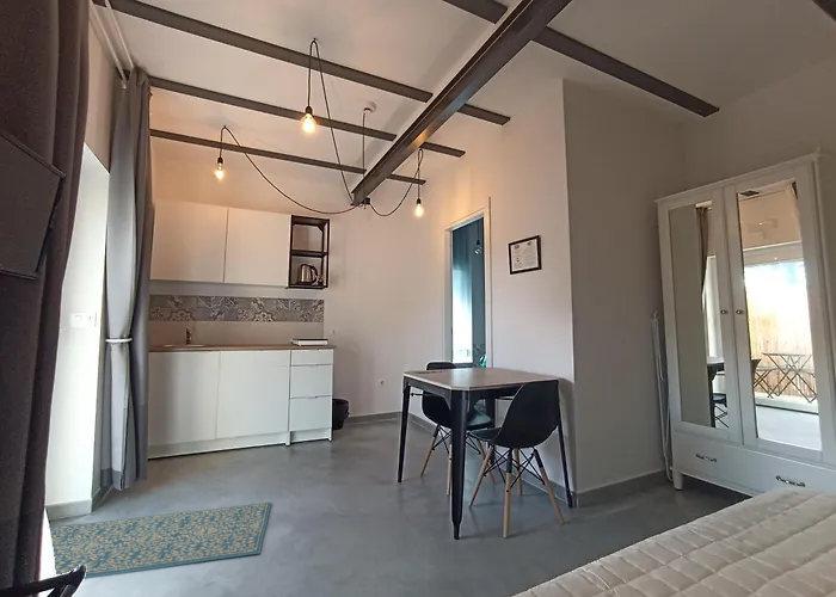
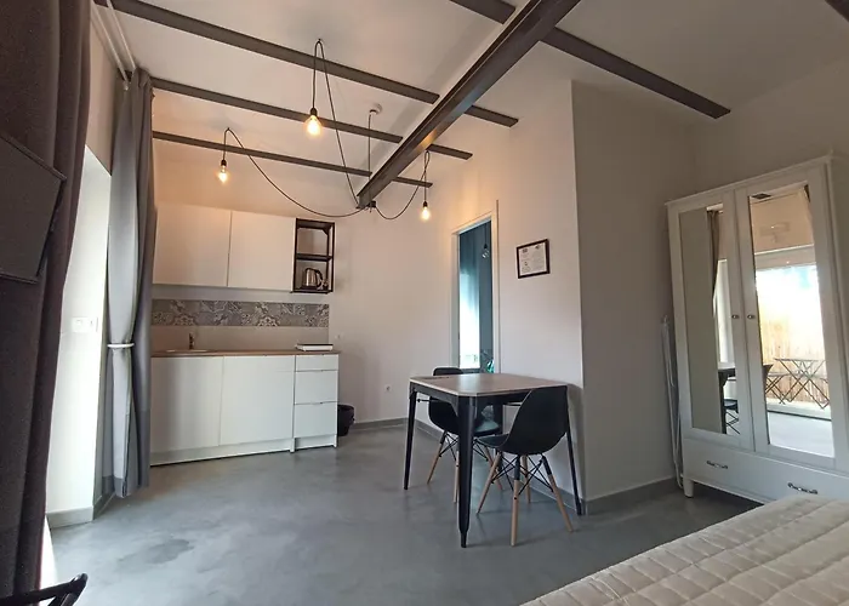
- rug (147, 538)
